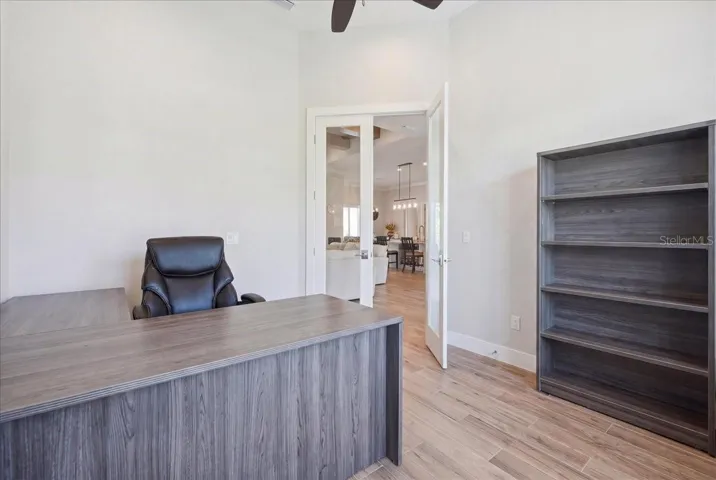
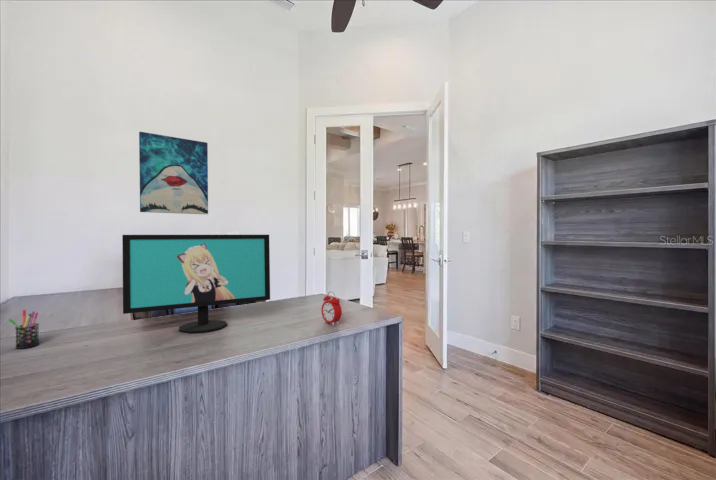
+ pen holder (24, 328)
+ computer monitor (203, 280)
+ wall art (175, 175)
+ alarm clock (331, 307)
